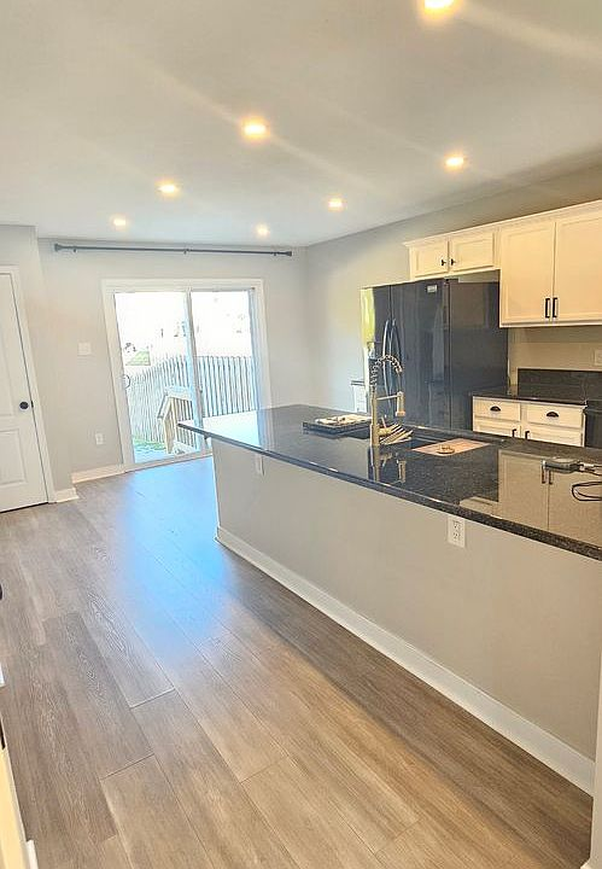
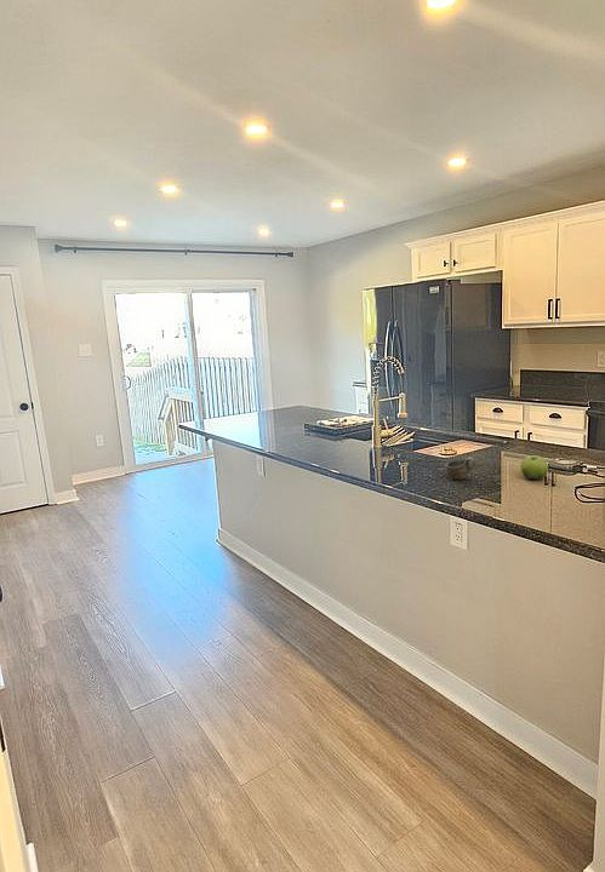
+ cup (458, 467)
+ fruit (533, 466)
